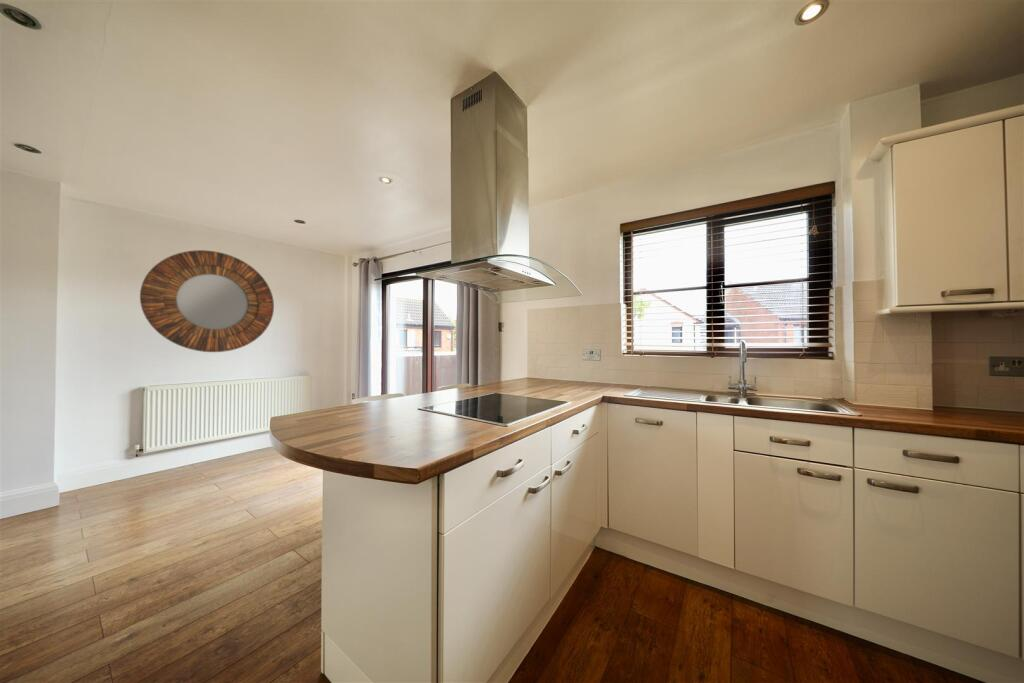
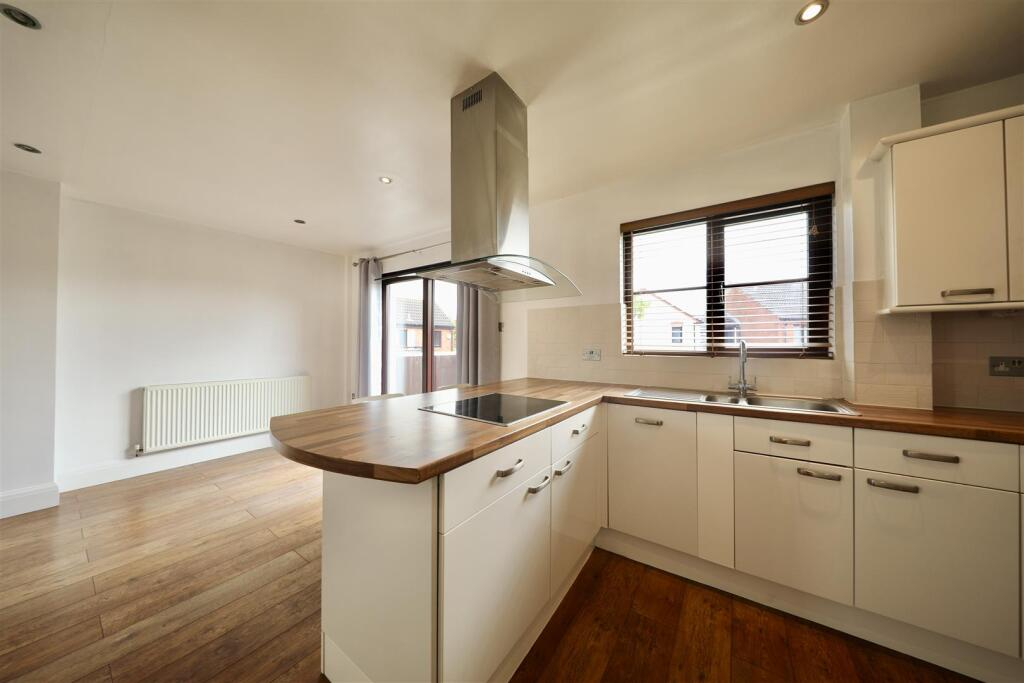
- home mirror (214, 301)
